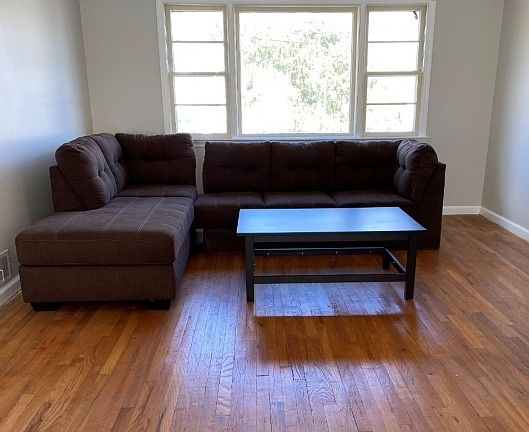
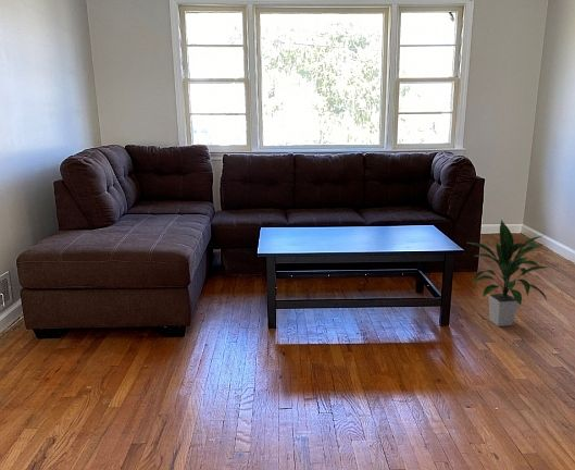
+ indoor plant (510, 275)
